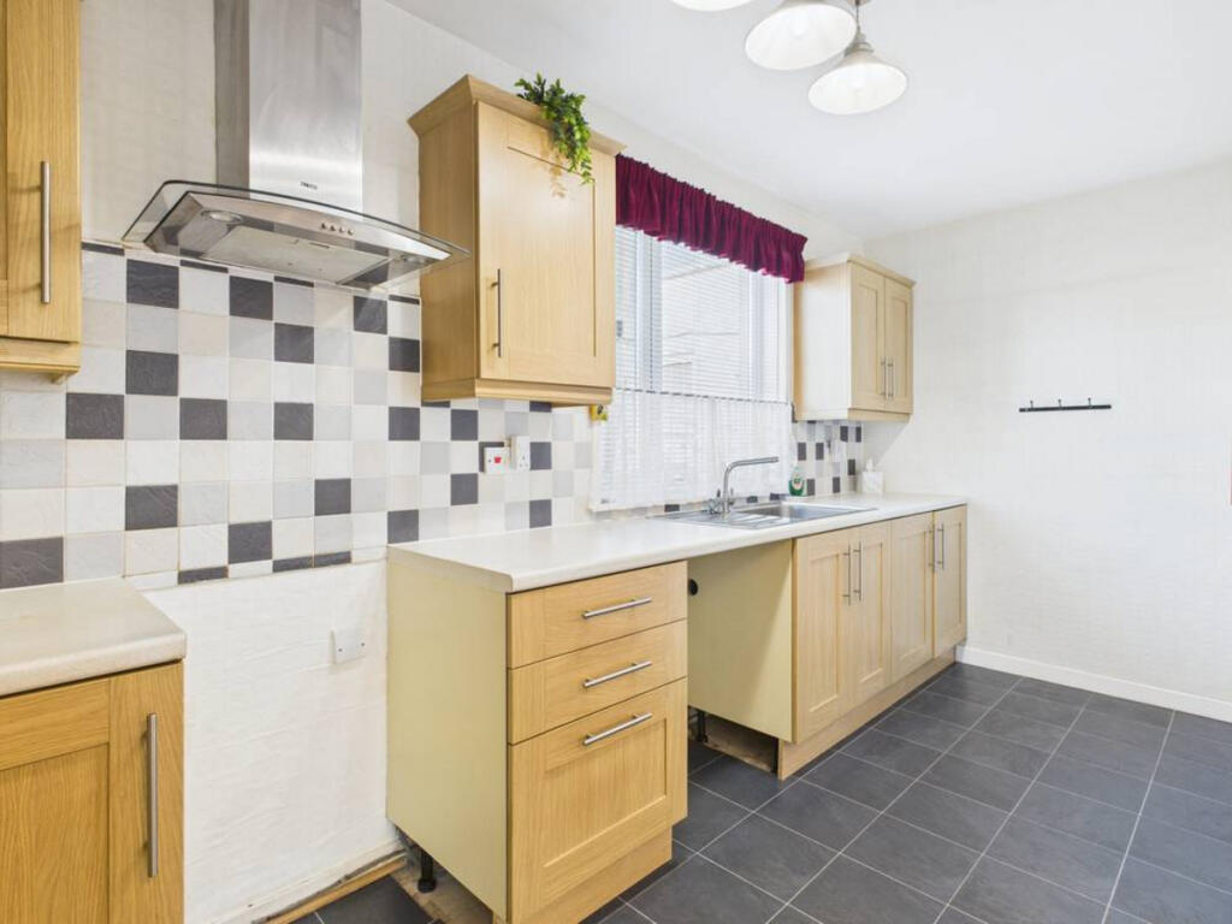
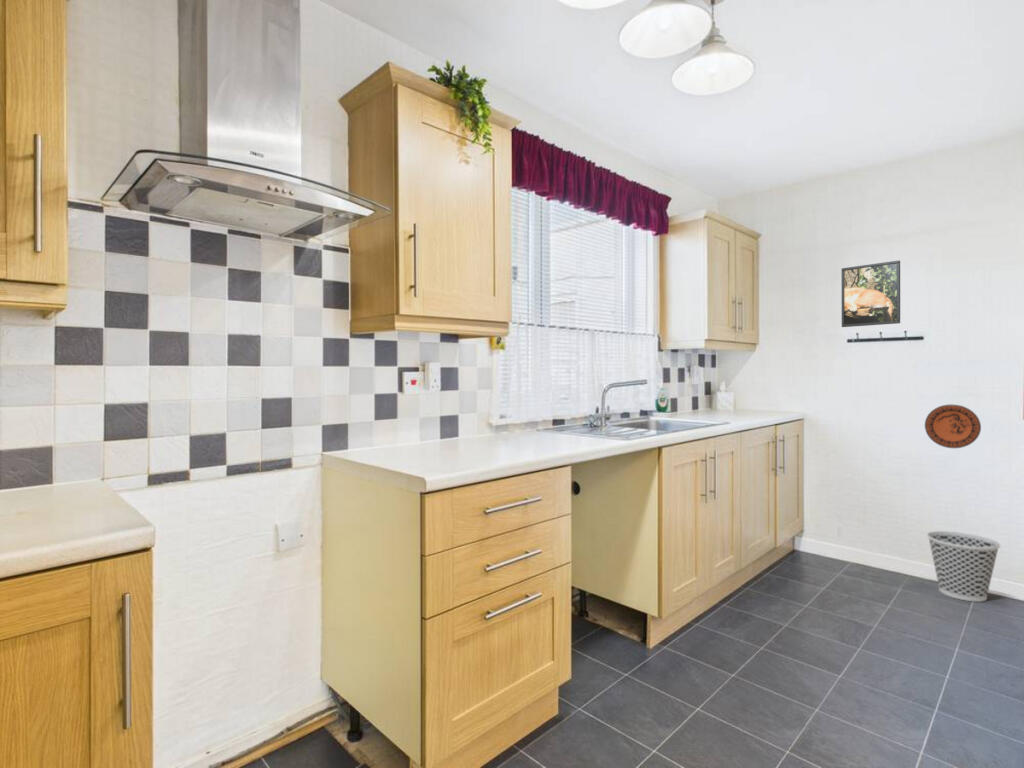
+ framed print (870, 294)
+ decorative plate (952, 426)
+ wastebasket (962, 566)
